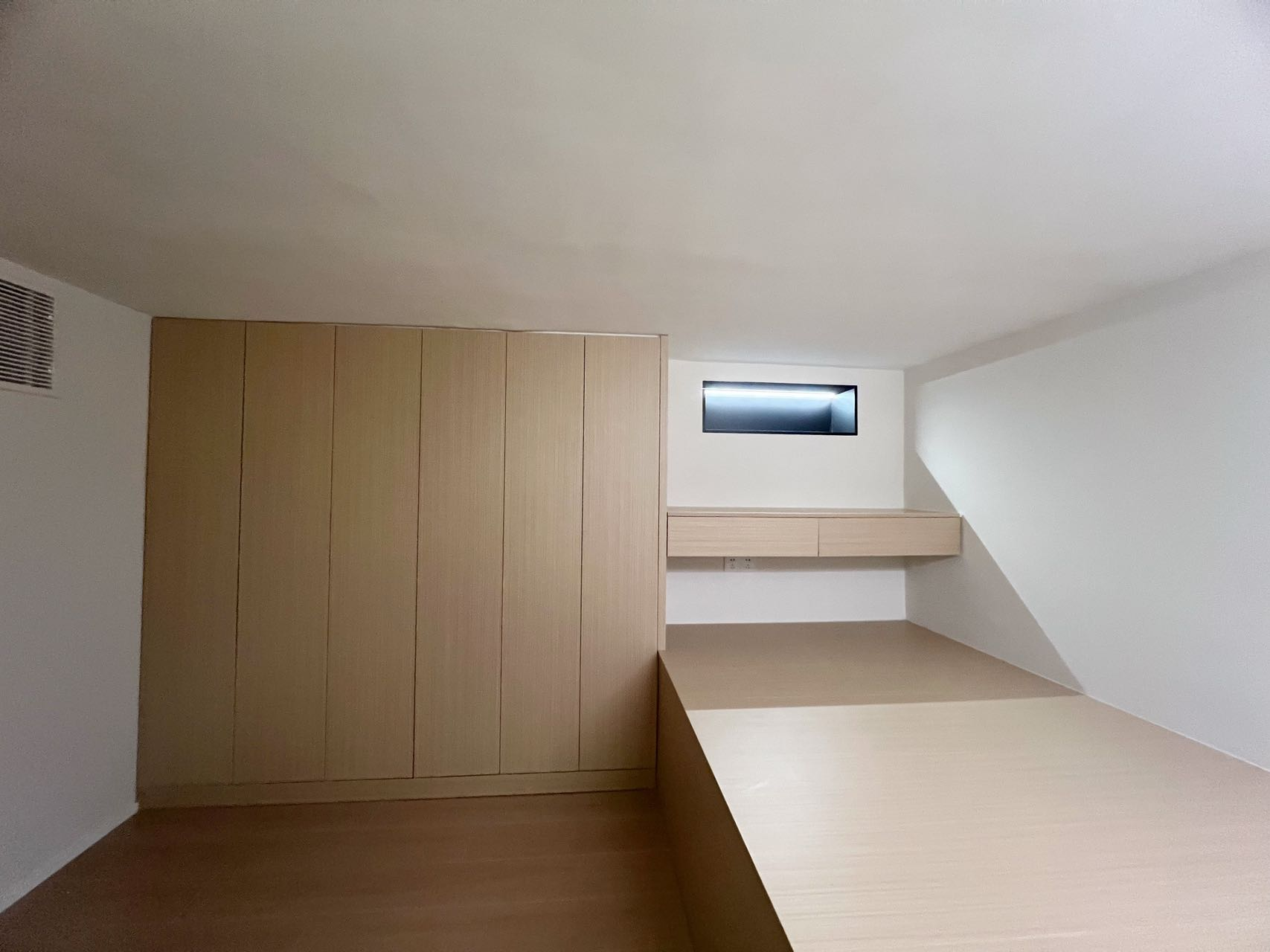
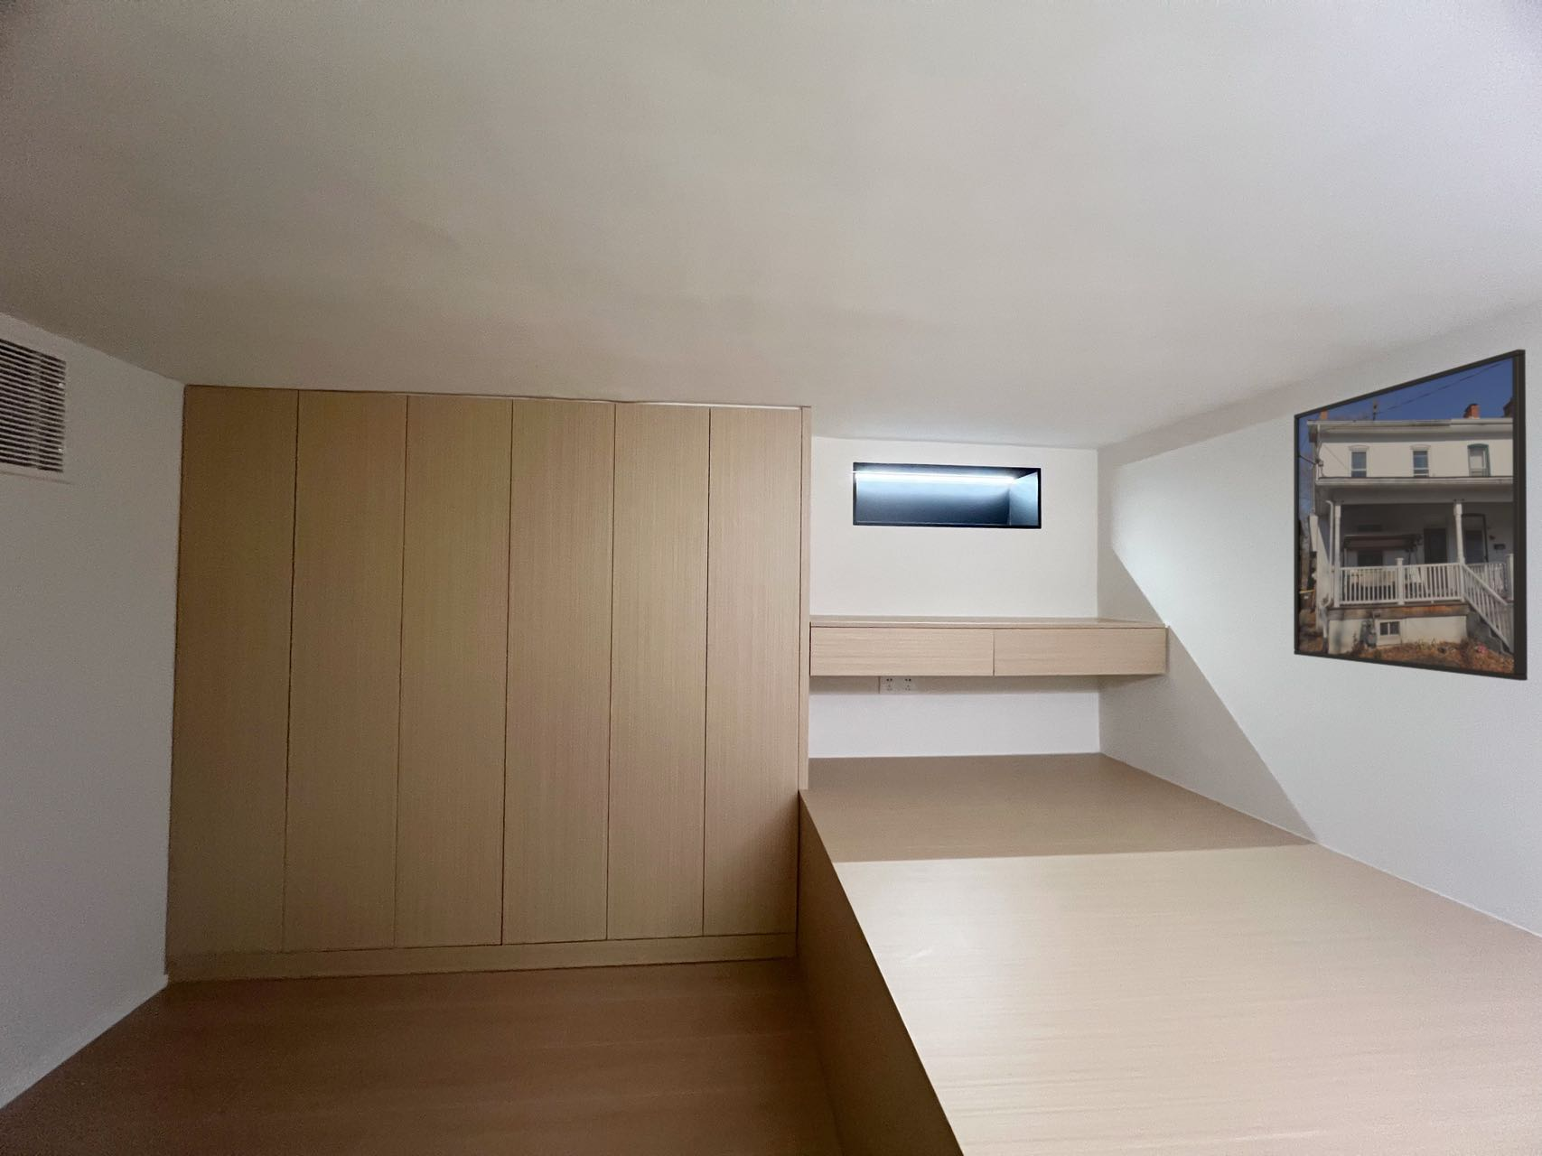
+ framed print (1391, 526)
